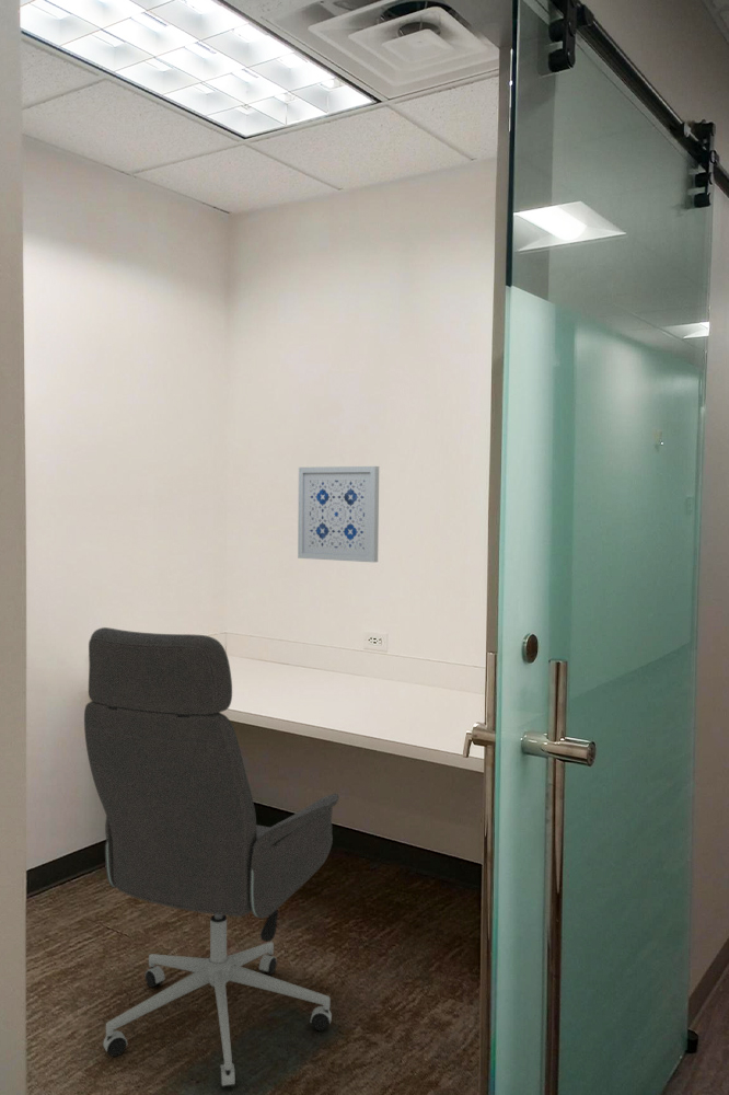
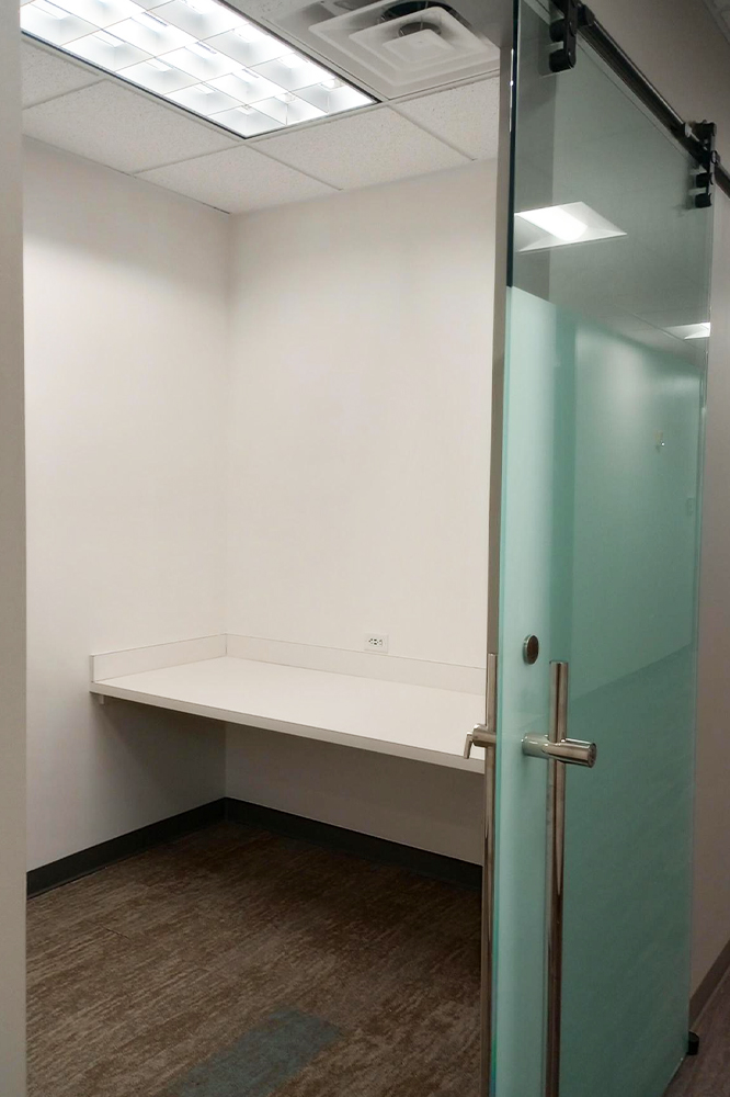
- wall art (337, 514)
- office chair (212, 825)
